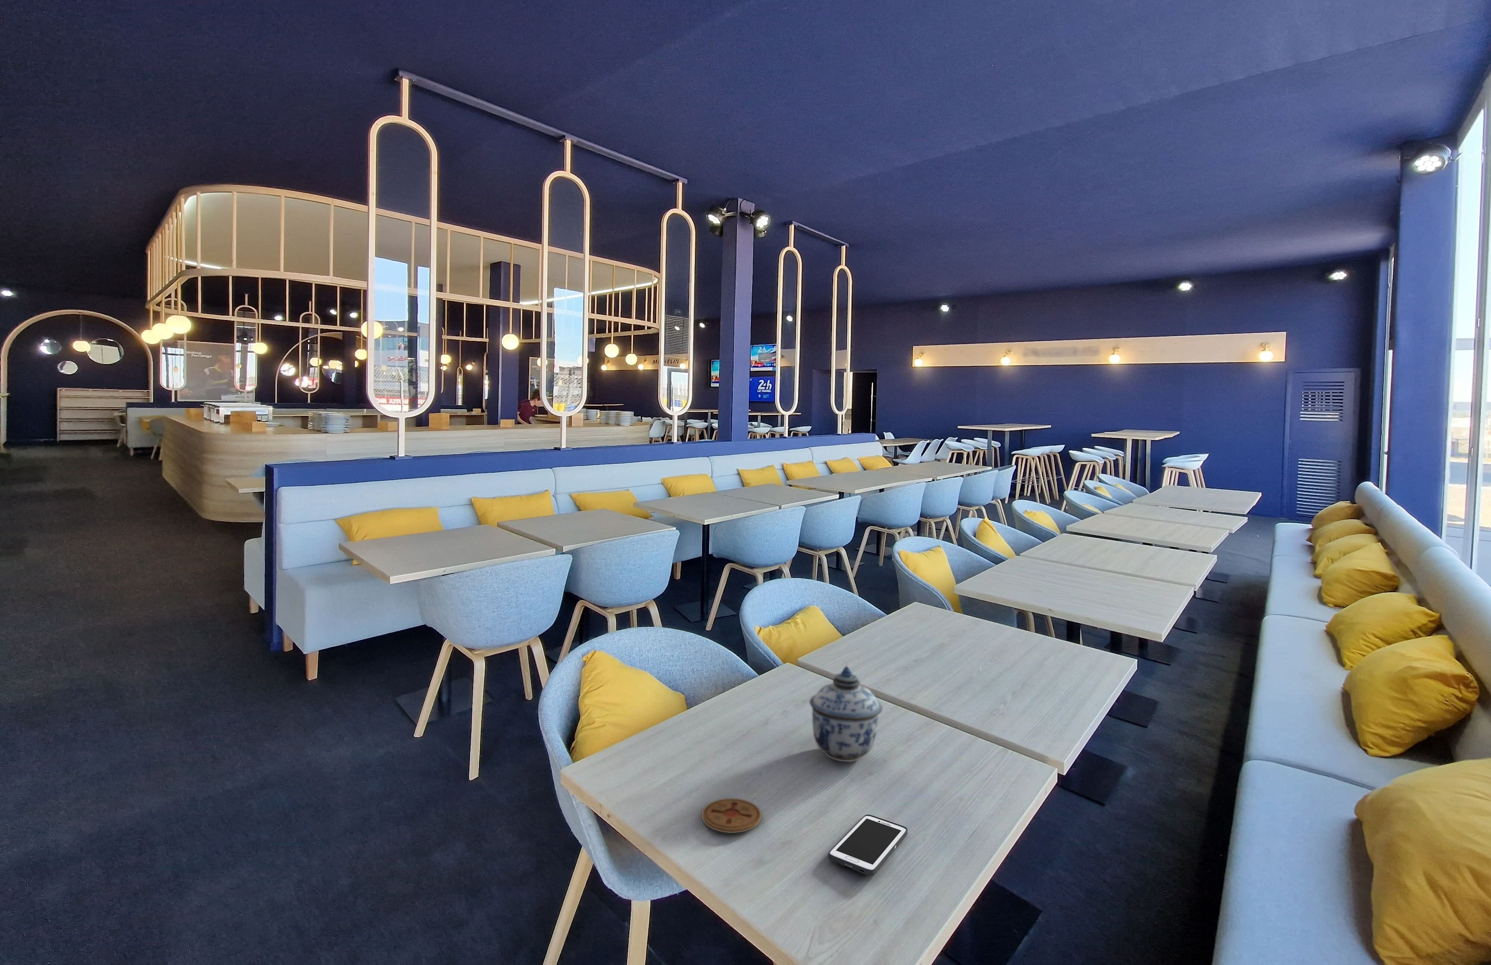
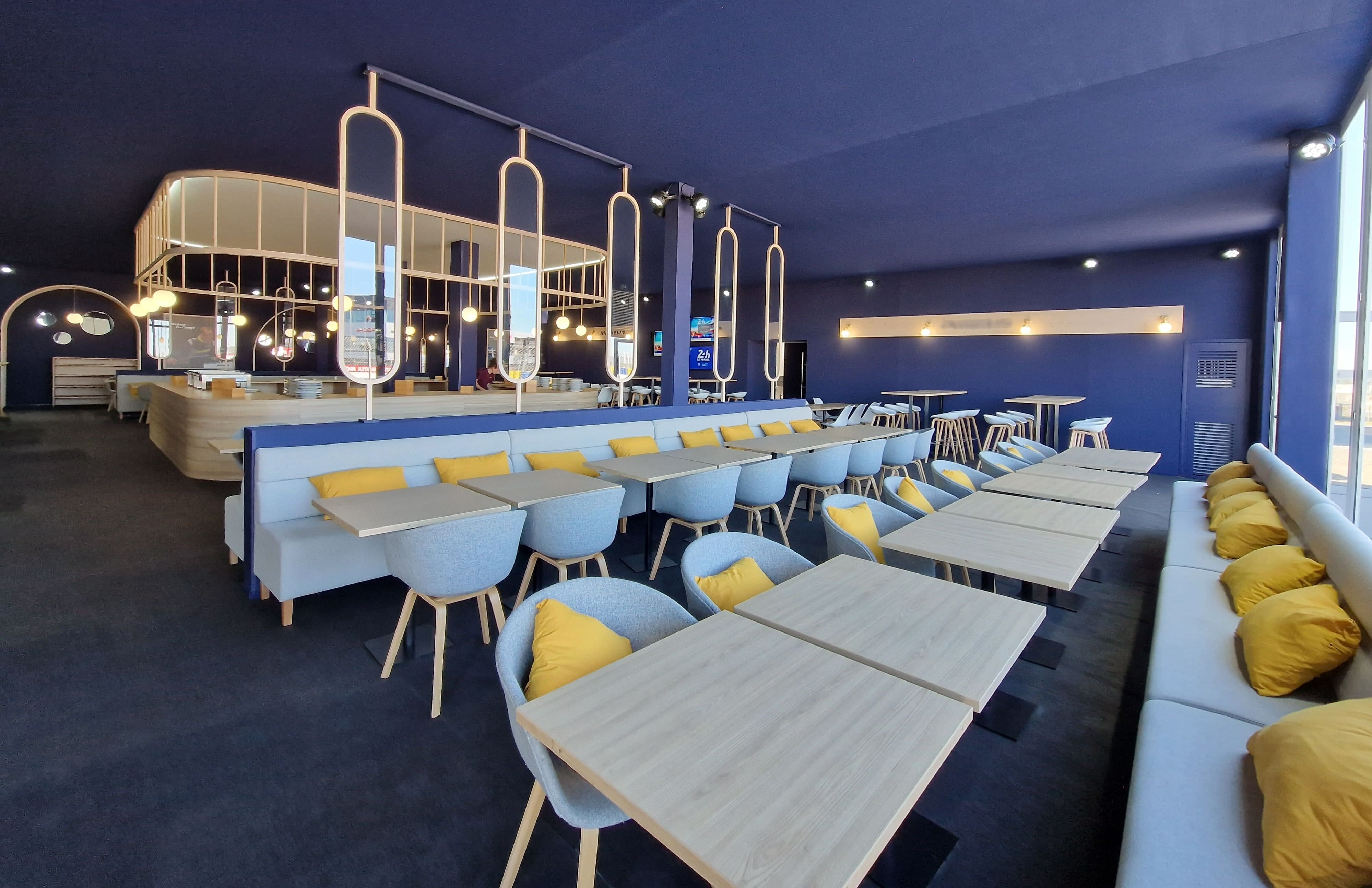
- coaster (731, 815)
- cell phone (869, 843)
- lidded jar (845, 710)
